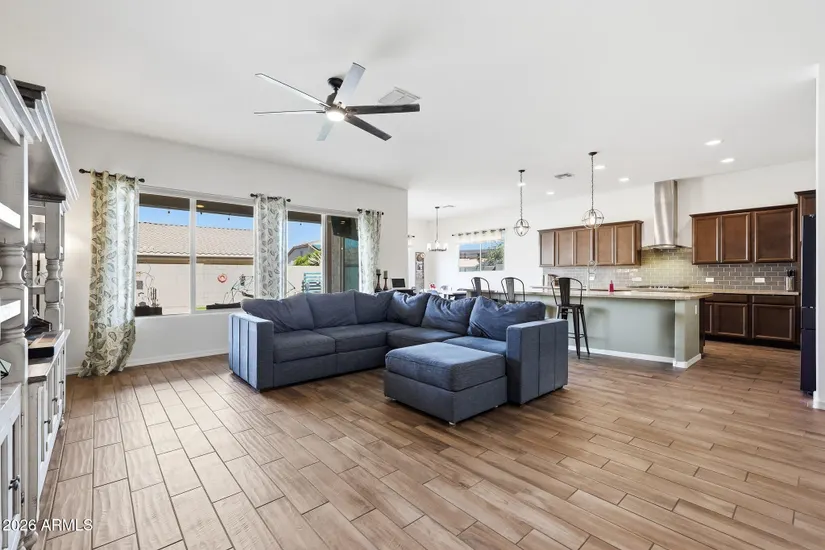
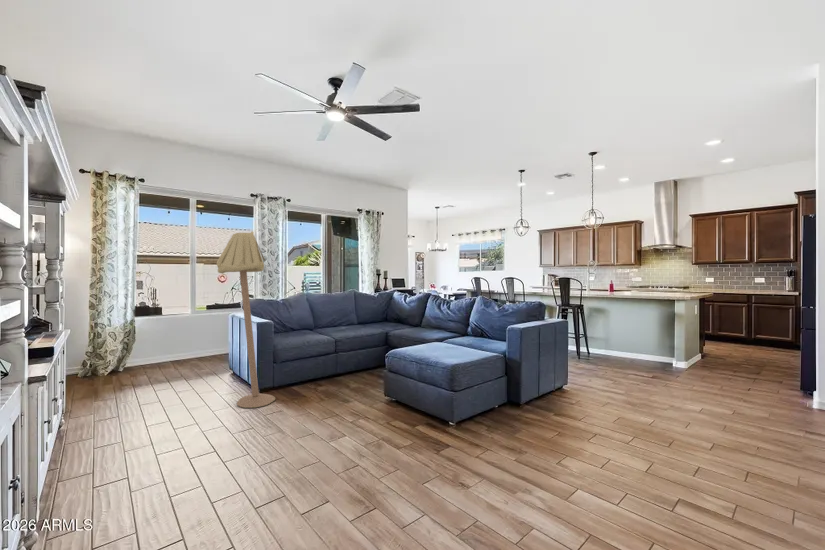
+ floor lamp (246, 317)
